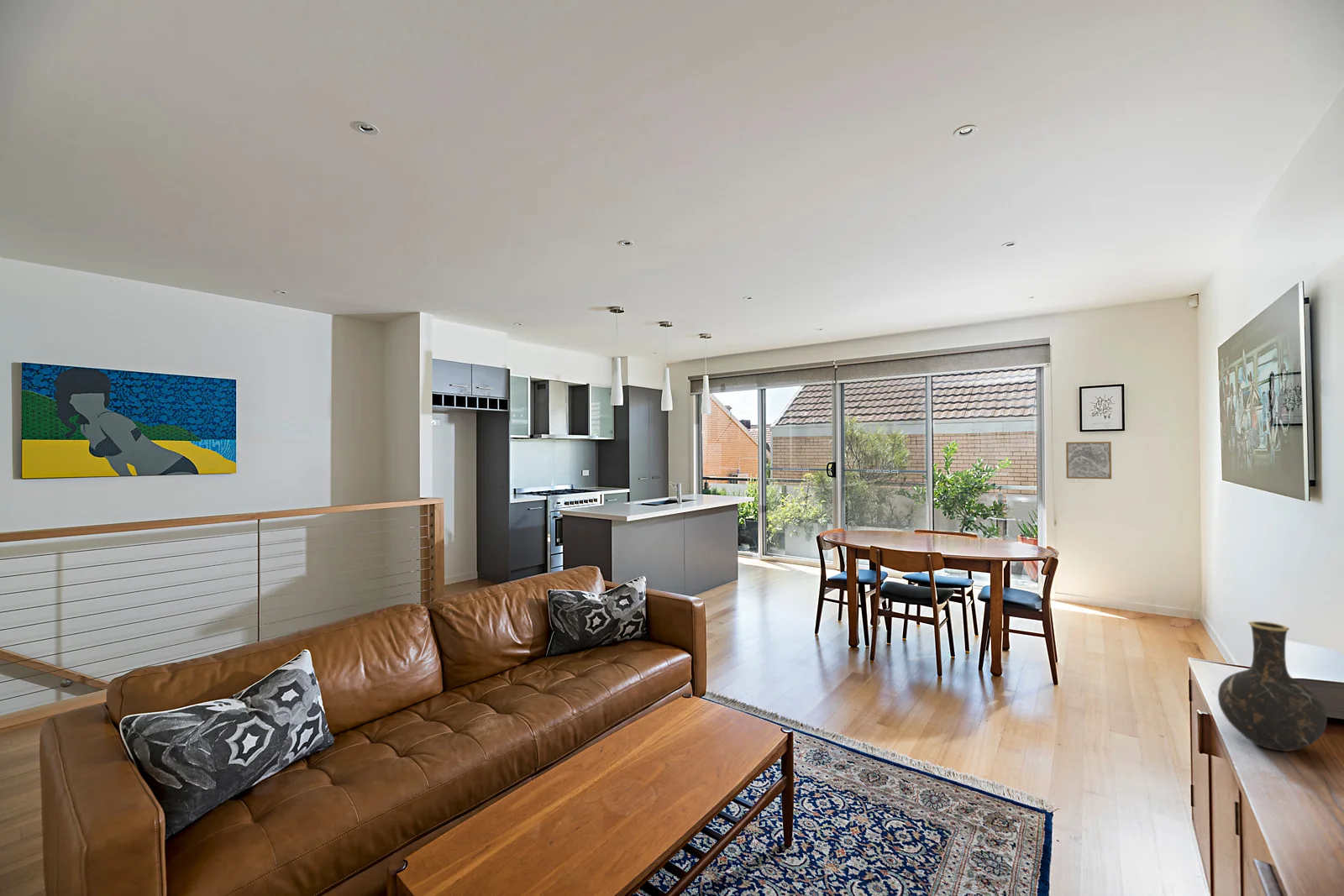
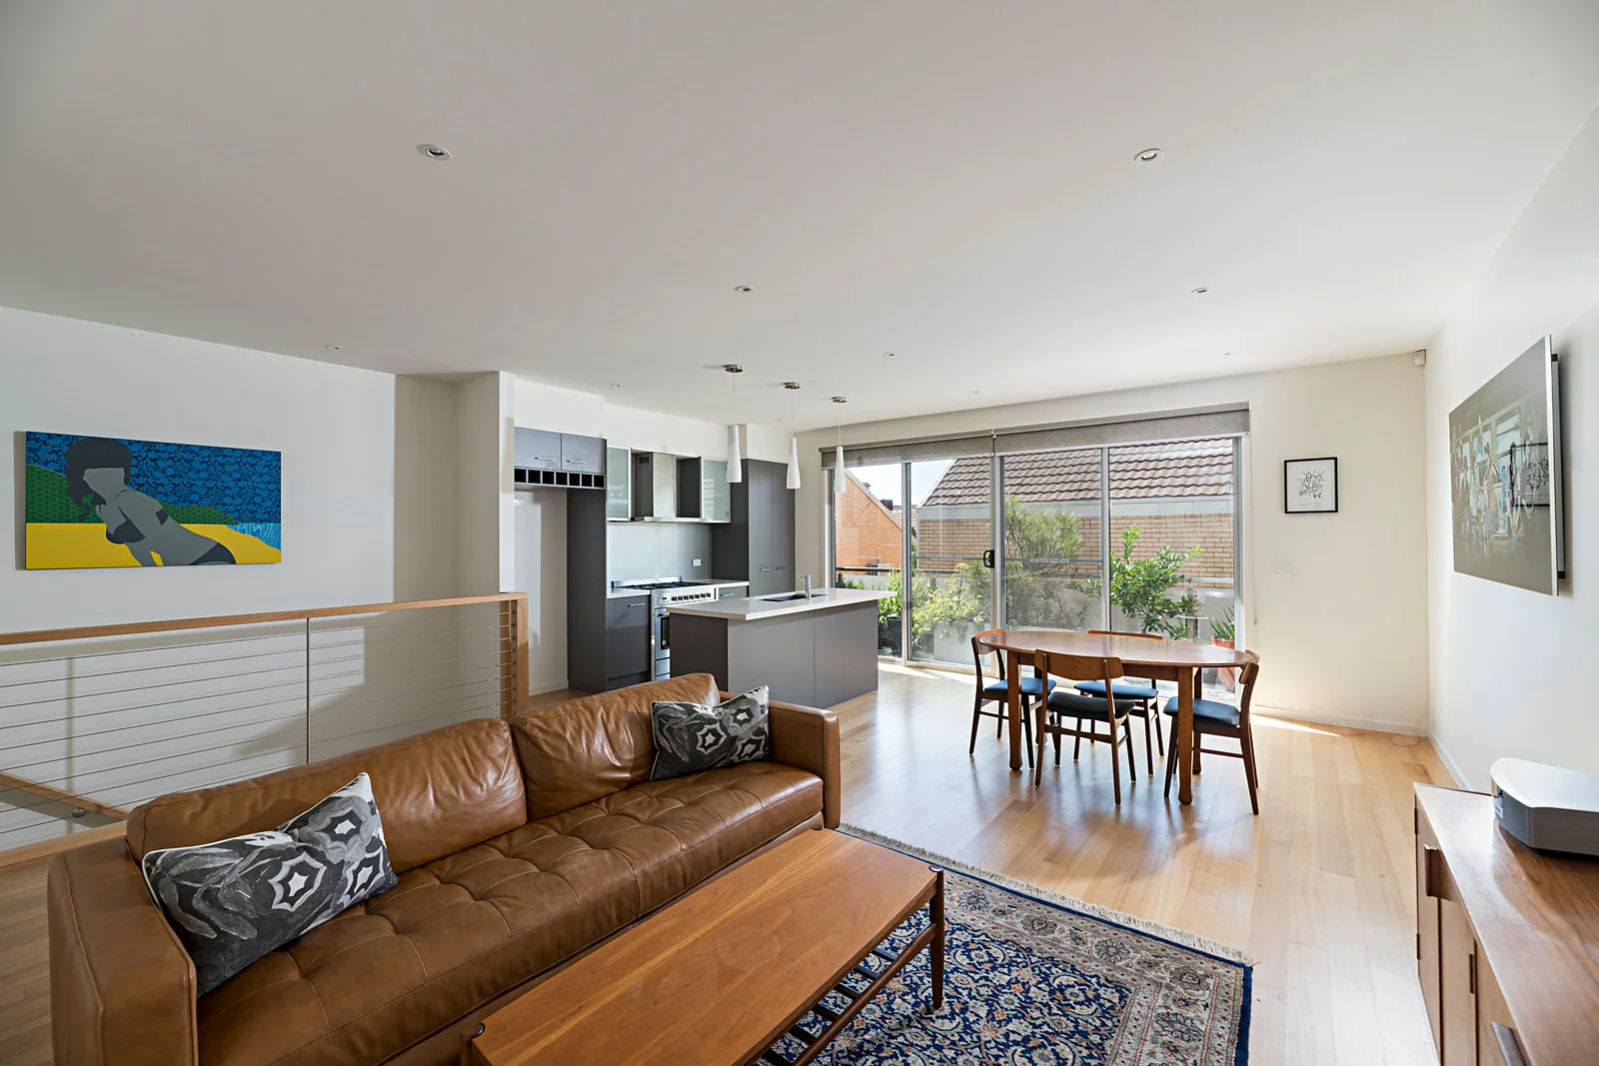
- vase (1269, 684)
- wall art (1088, 460)
